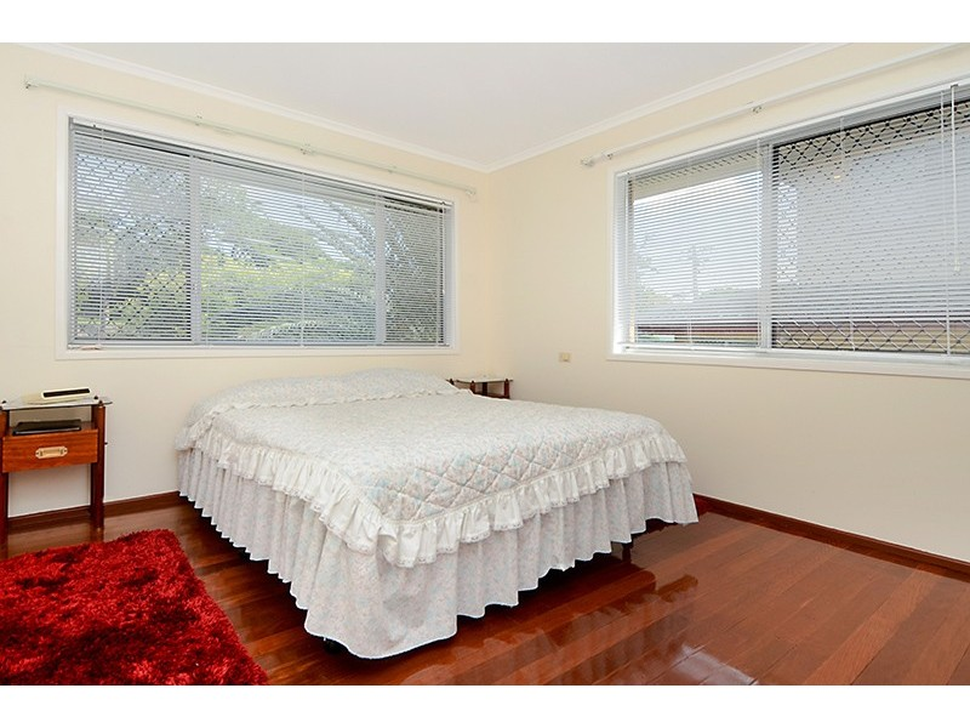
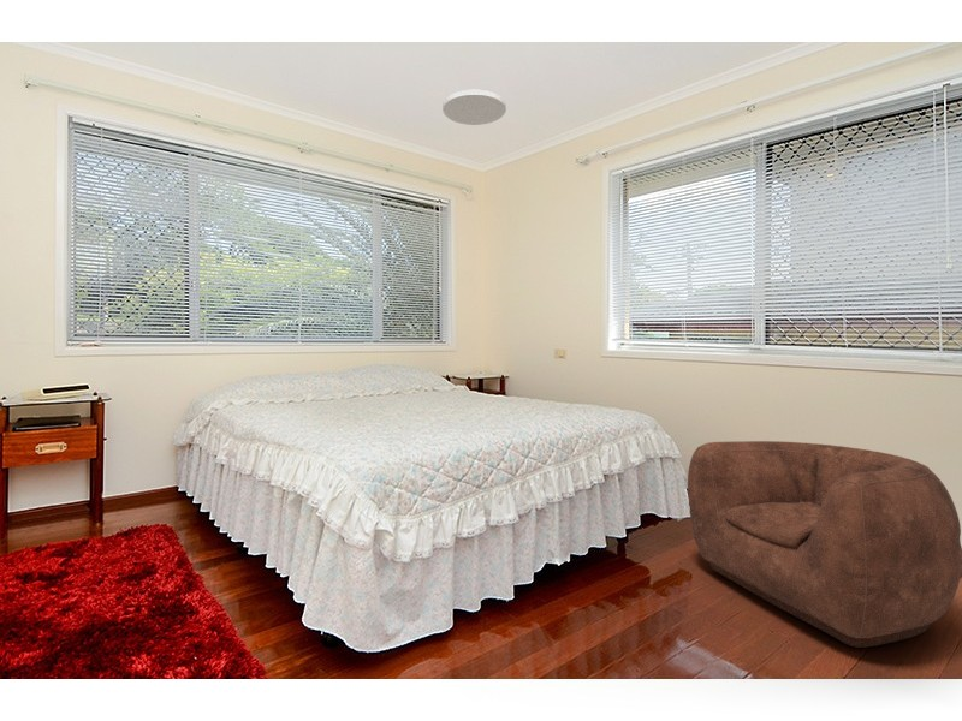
+ ceiling light (474, 108)
+ armchair (823, 525)
